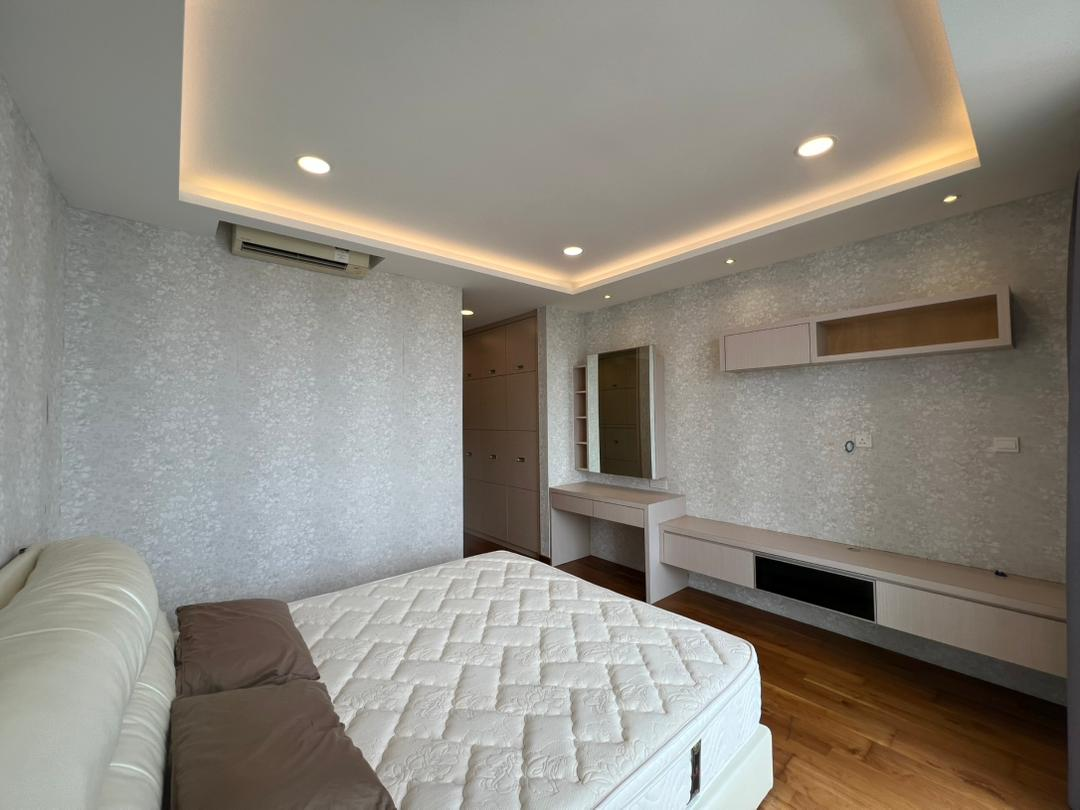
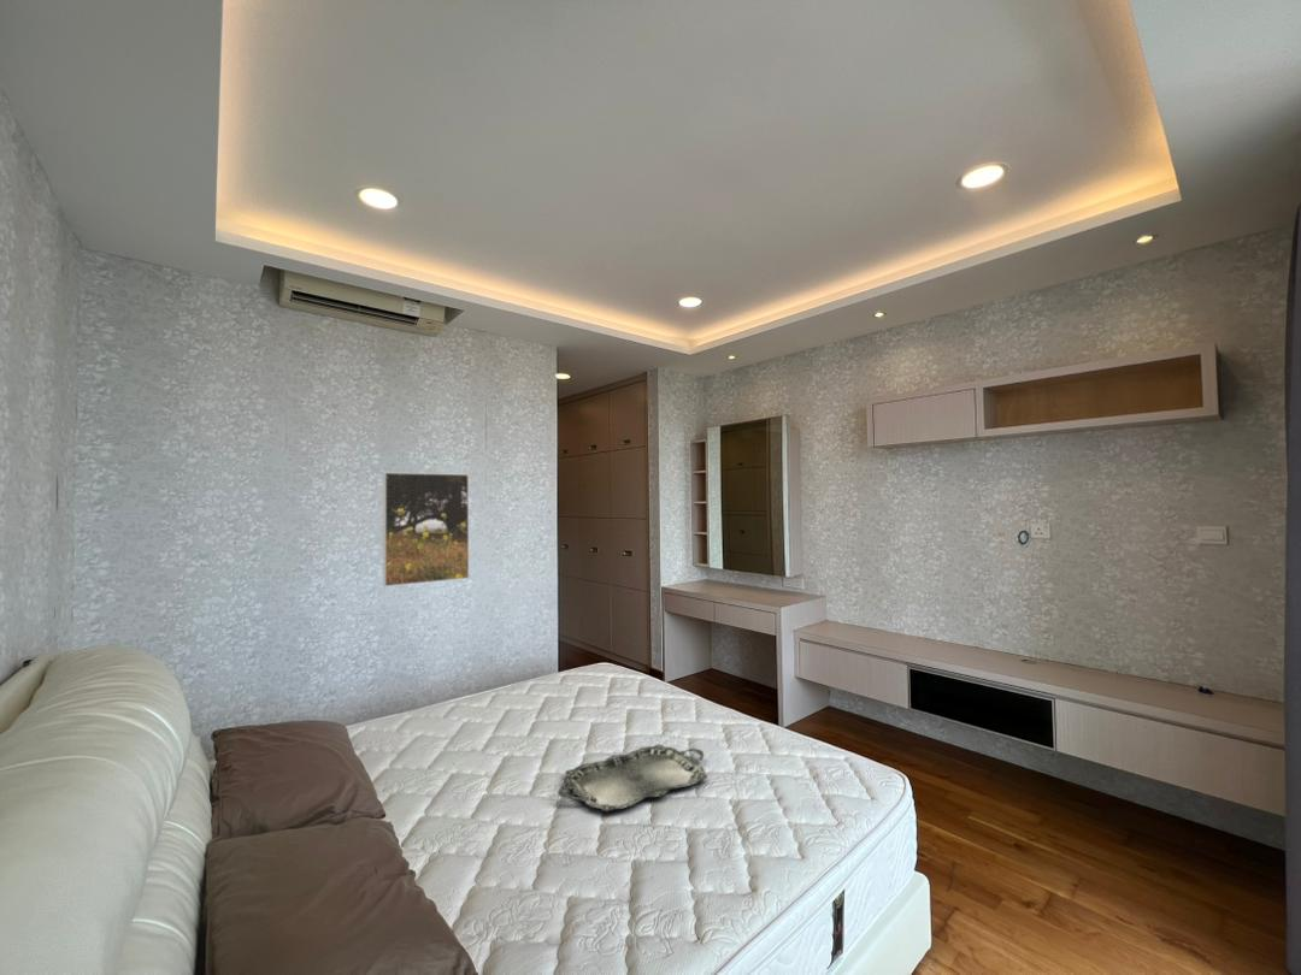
+ serving tray (635, 774)
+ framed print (428, 527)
